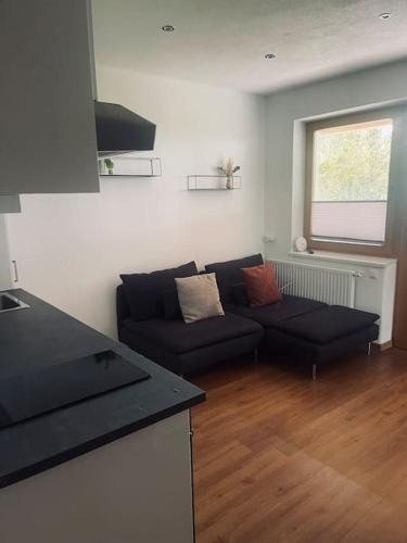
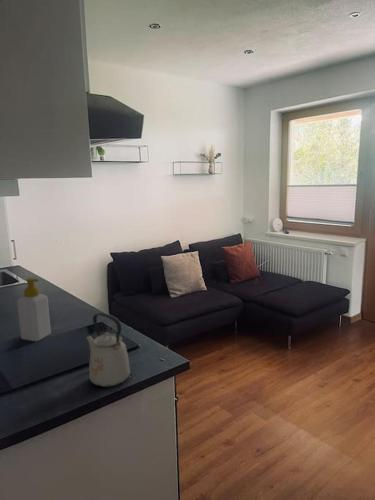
+ kettle (103, 345)
+ soap bottle (33, 308)
